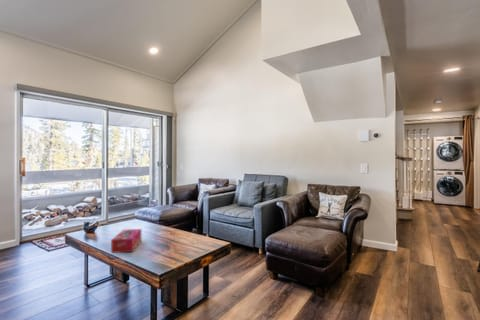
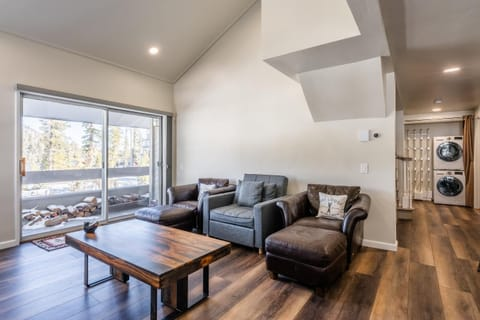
- tissue box (127, 240)
